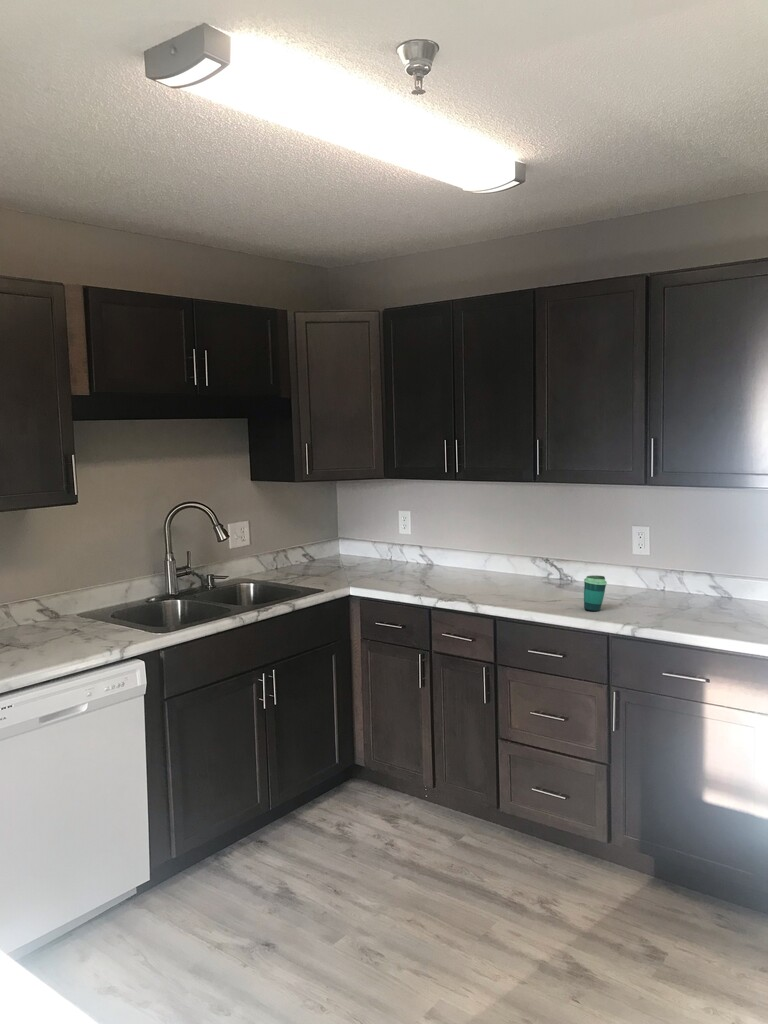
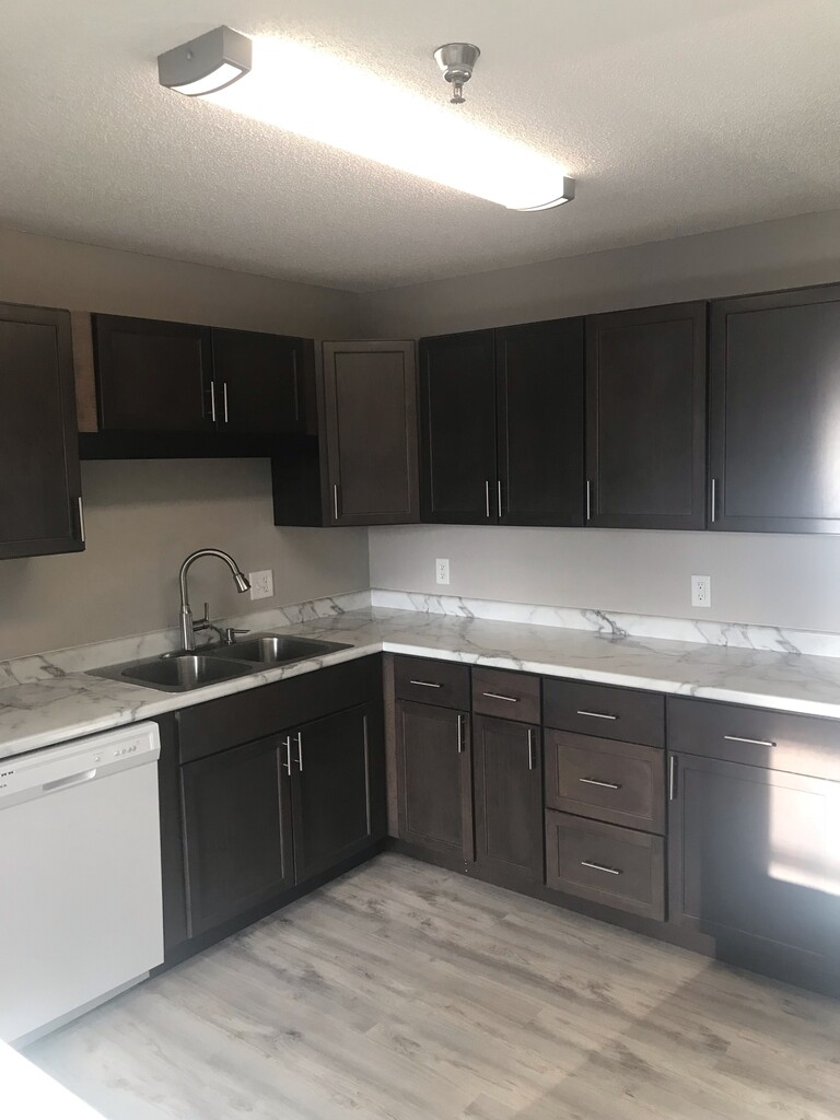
- cup (595, 593)
